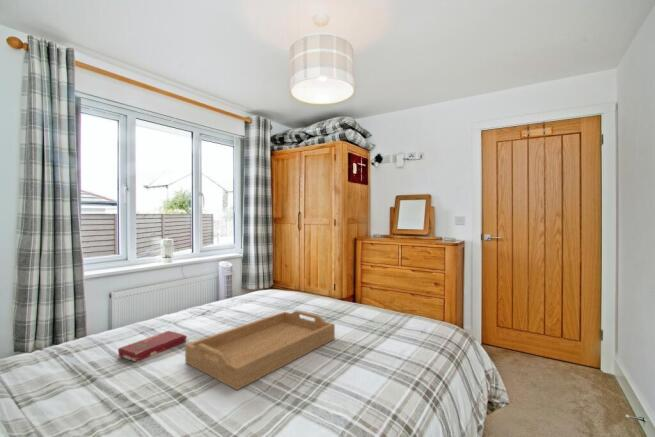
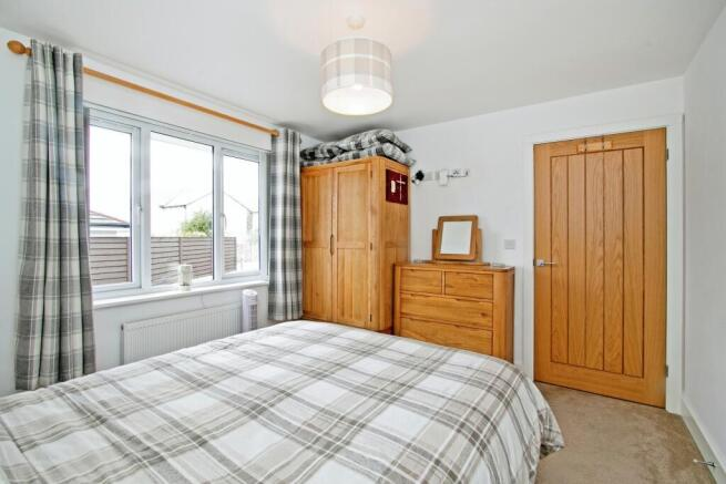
- serving tray (266, 339)
- book (154, 344)
